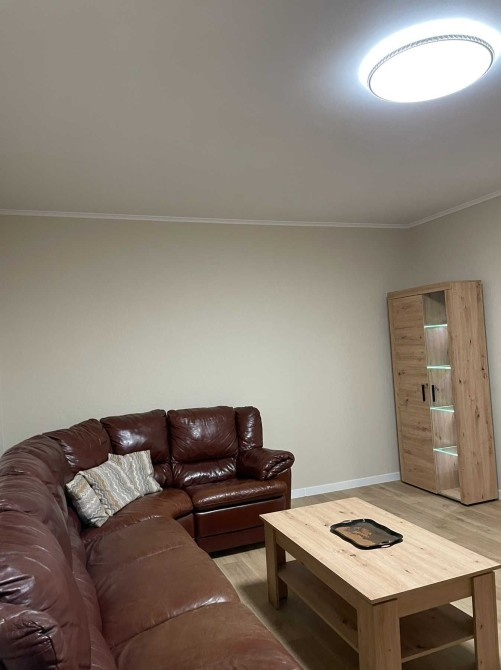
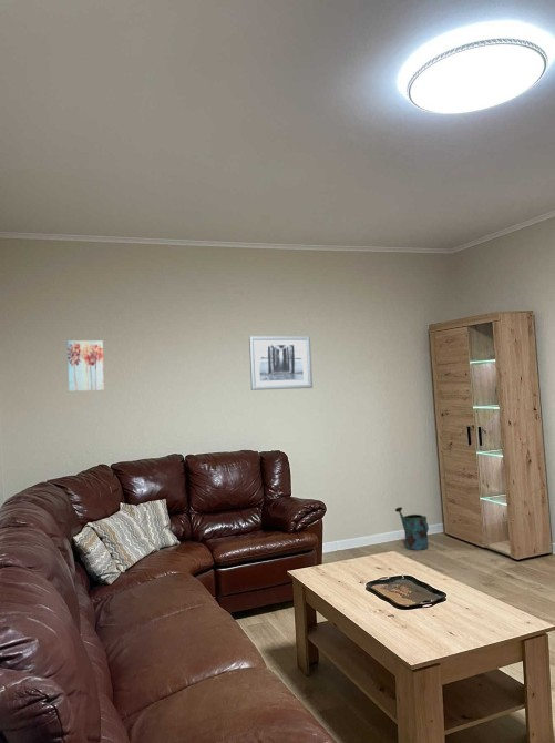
+ wall art (85, 365)
+ wall art (280, 362)
+ watering can (411, 528)
